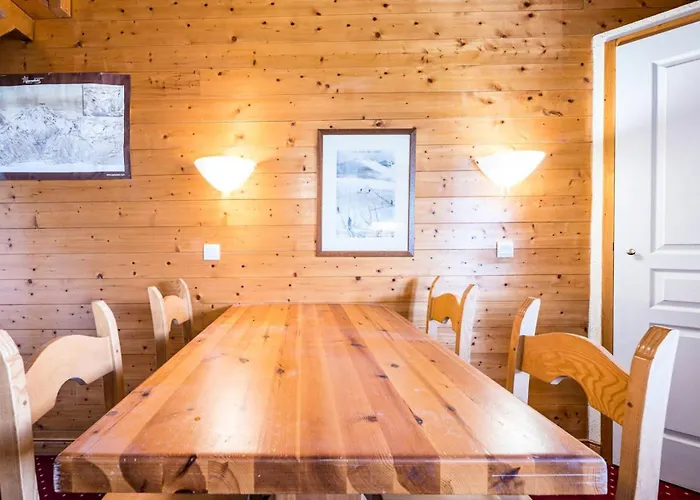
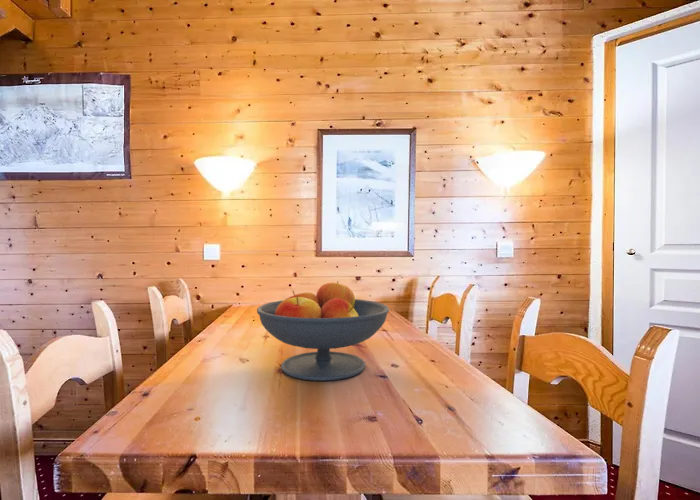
+ fruit bowl (323, 325)
